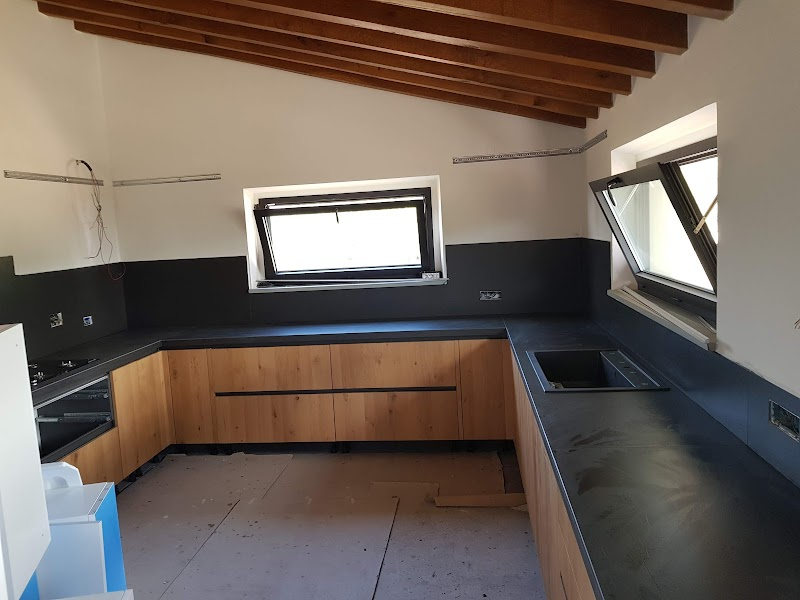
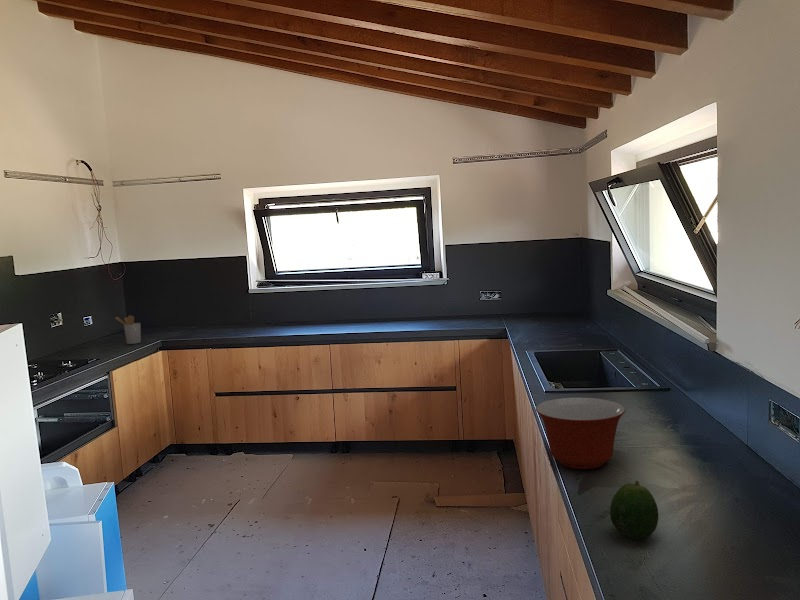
+ fruit (633, 510)
+ mixing bowl (580, 434)
+ utensil holder (128, 329)
